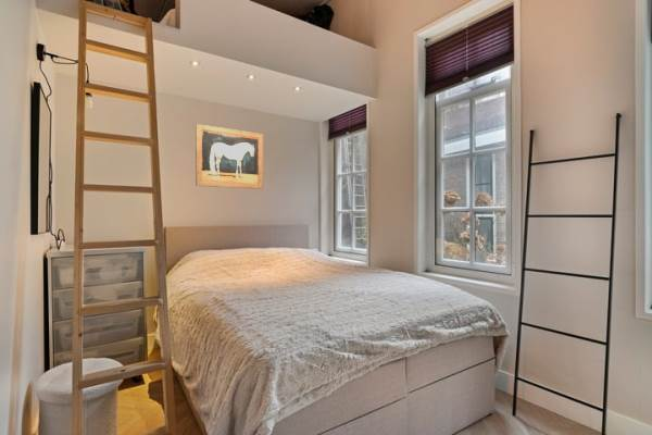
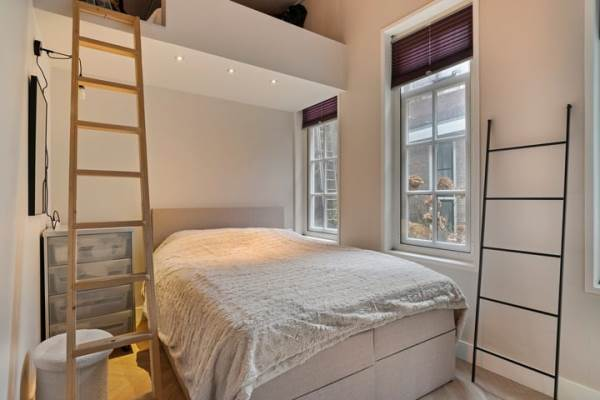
- wall art (230, 158)
